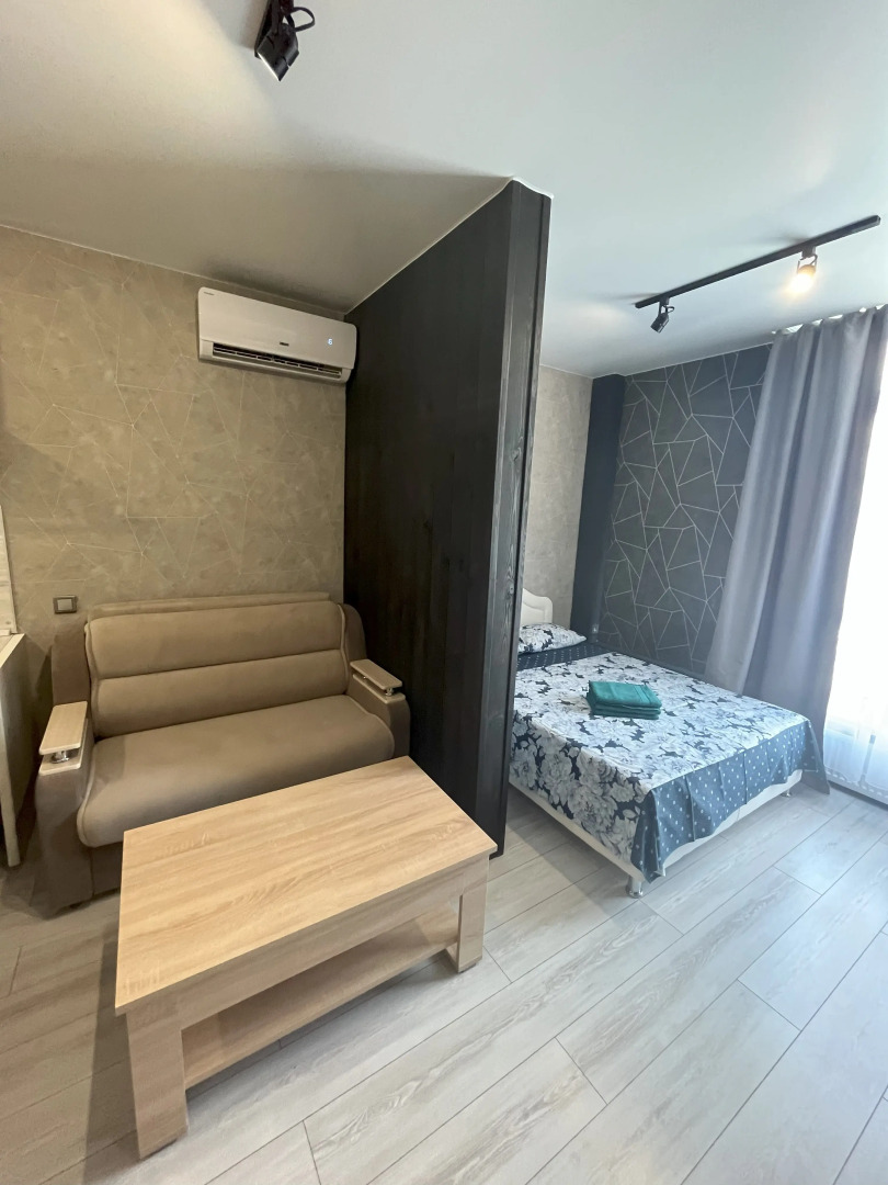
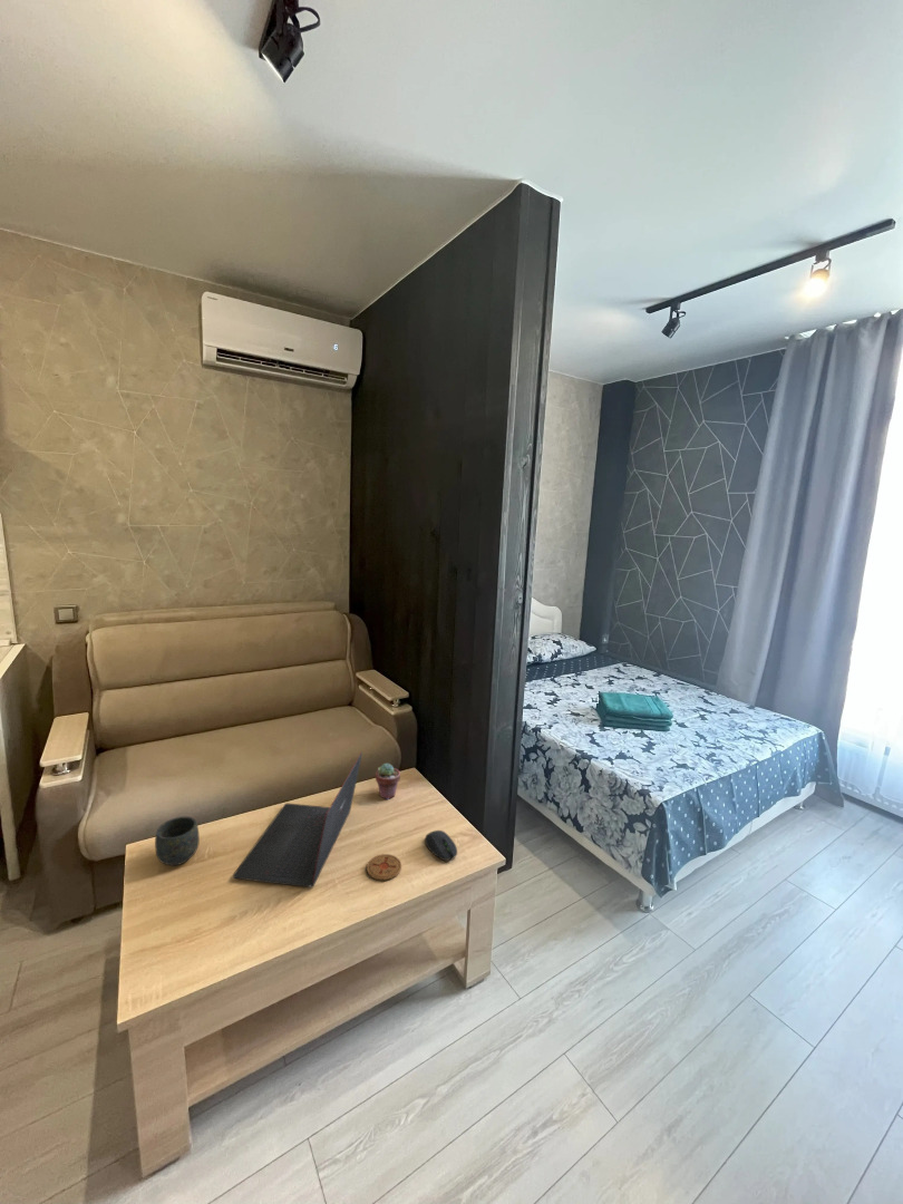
+ mug (177, 838)
+ laptop (303, 809)
+ computer mouse (440, 842)
+ potted succulent (387, 779)
+ coaster (383, 866)
